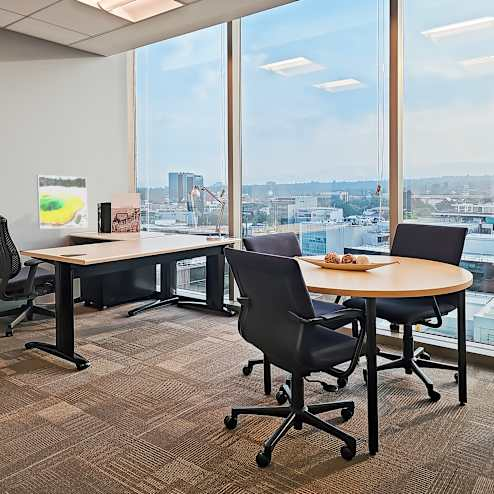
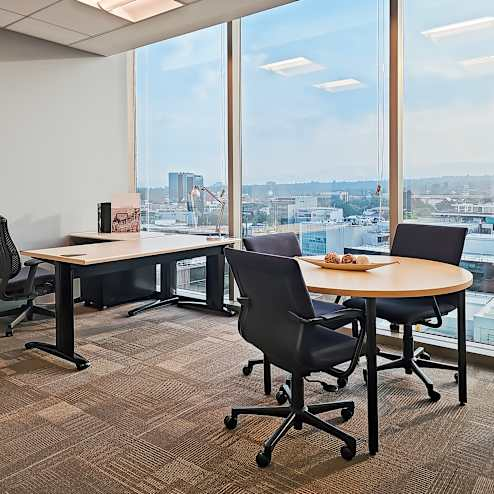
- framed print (63, 202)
